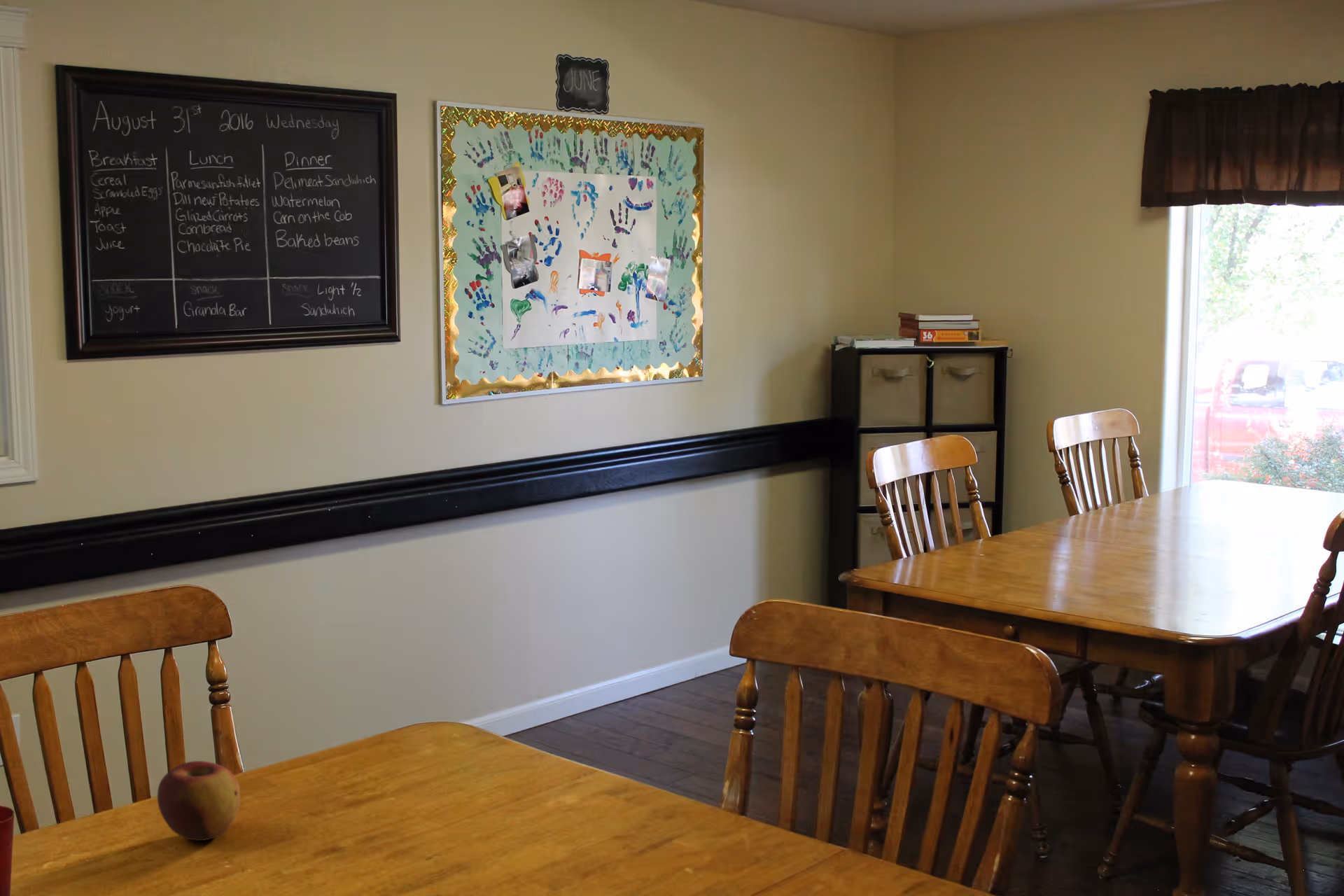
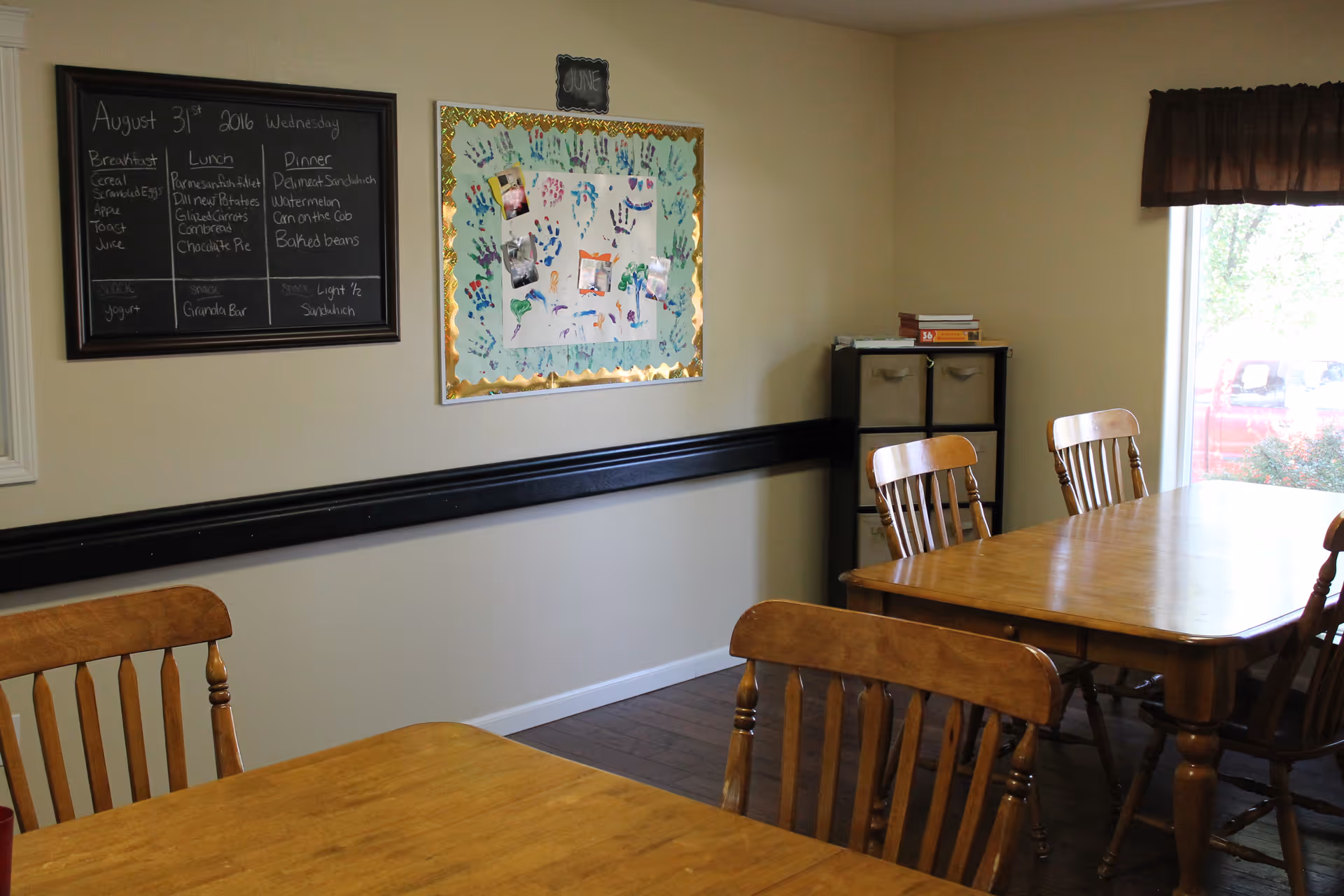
- apple (199, 802)
